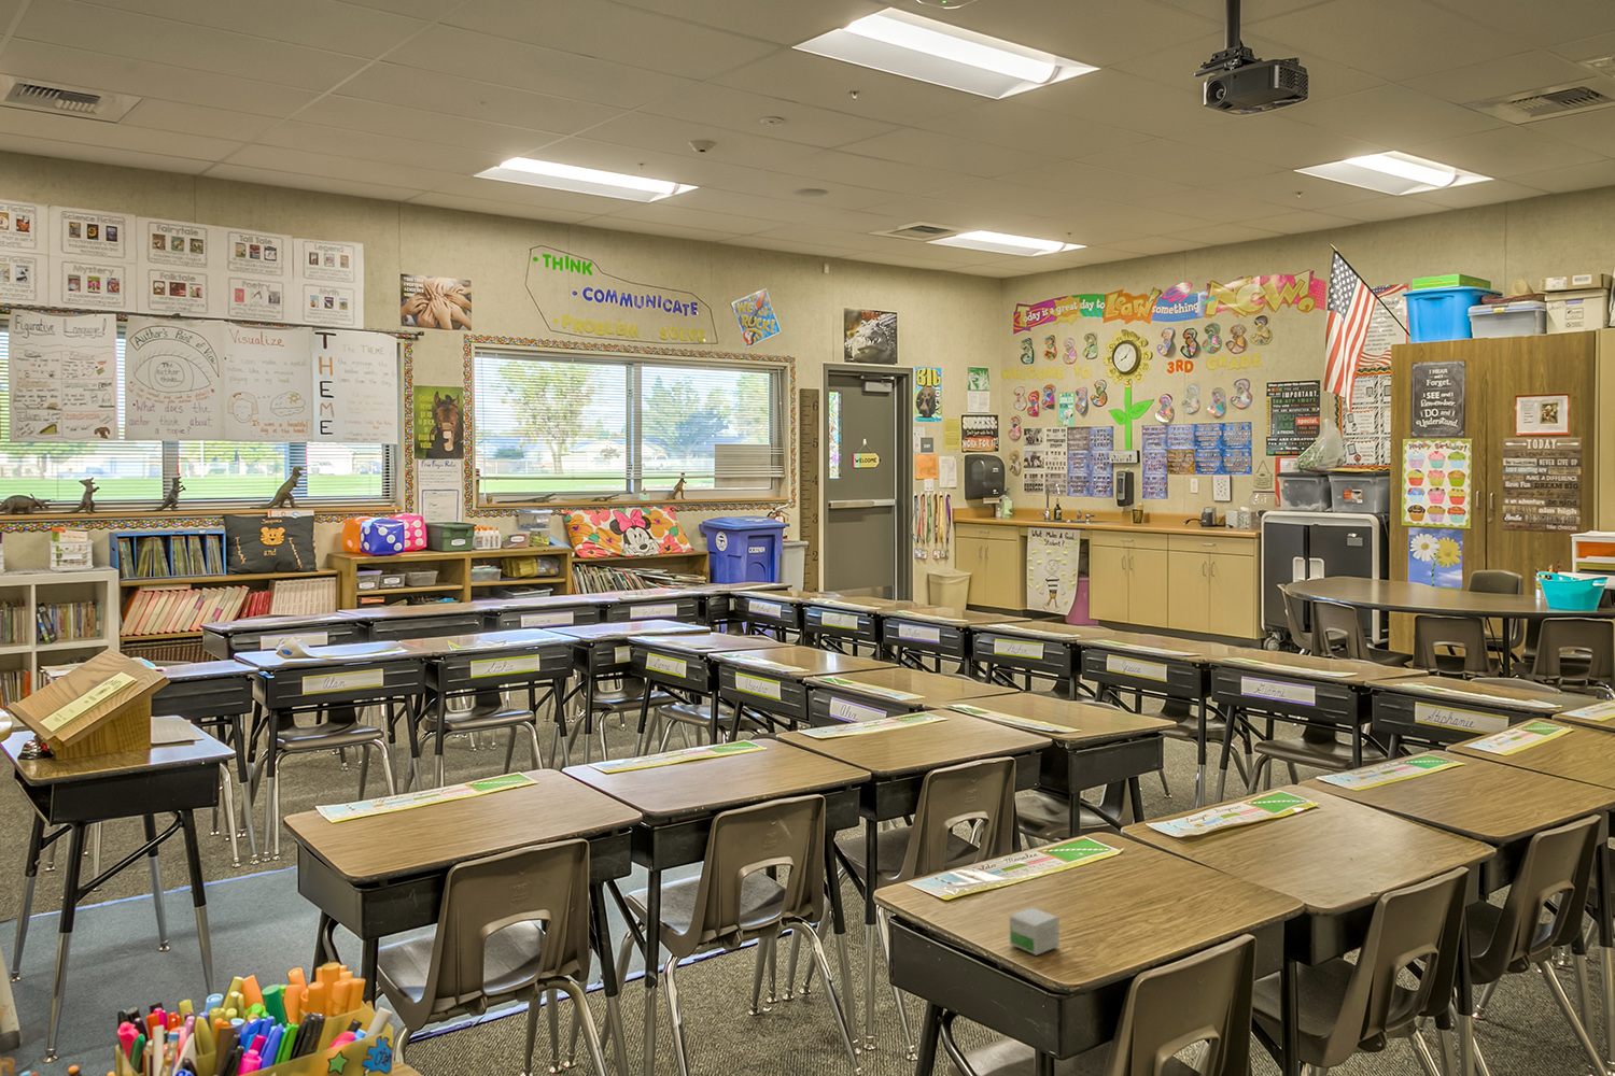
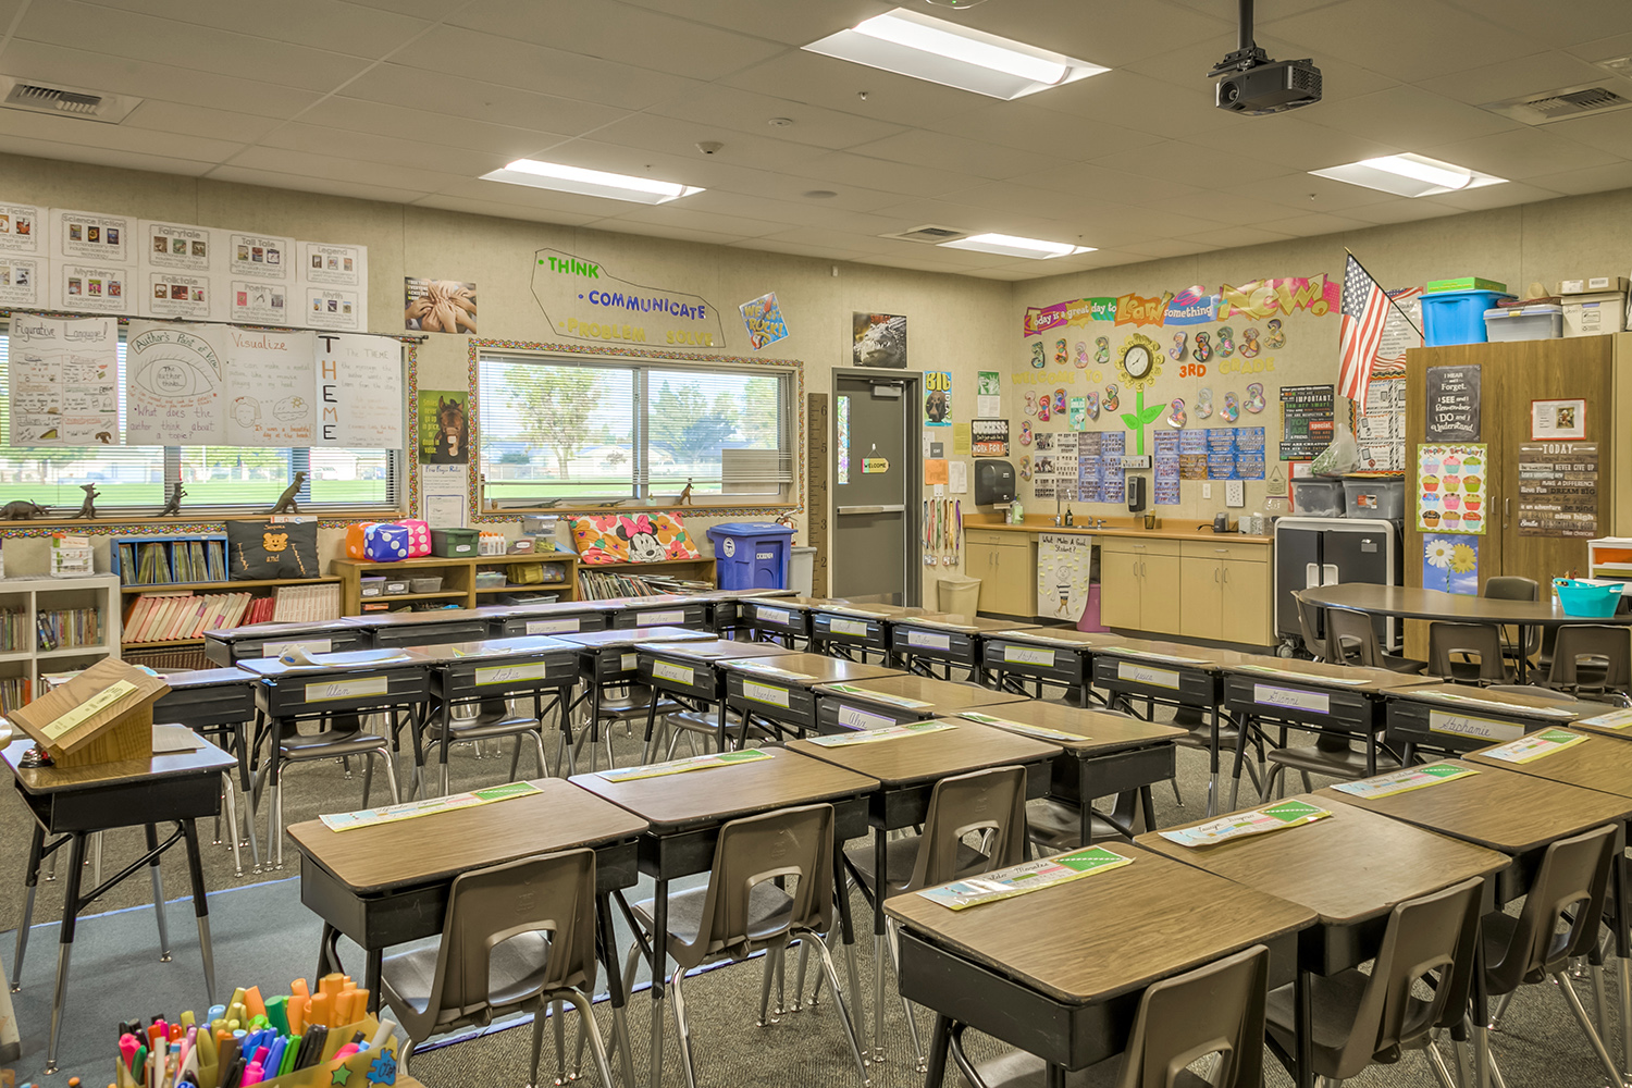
- small box (1033, 931)
